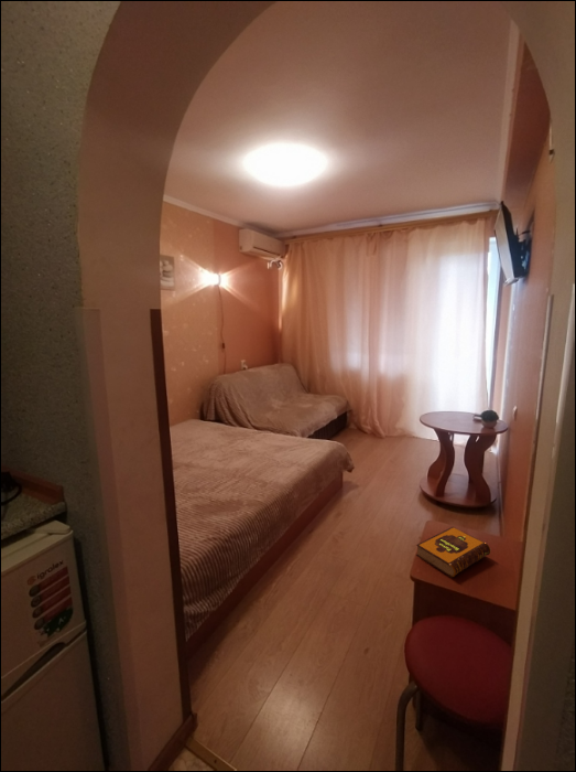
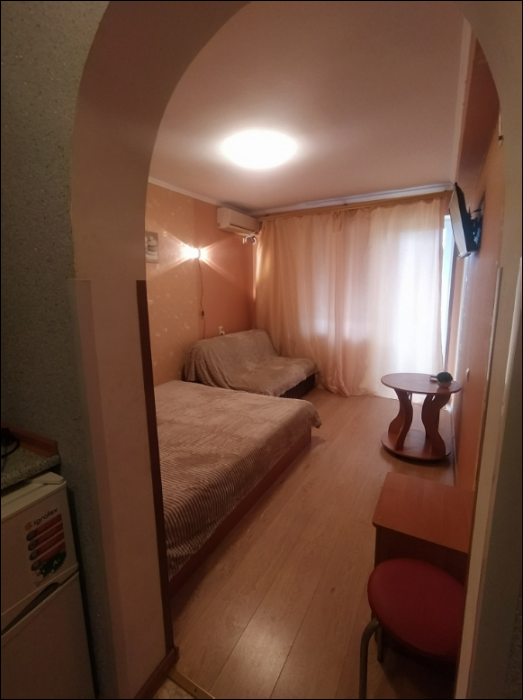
- hardback book (453, 550)
